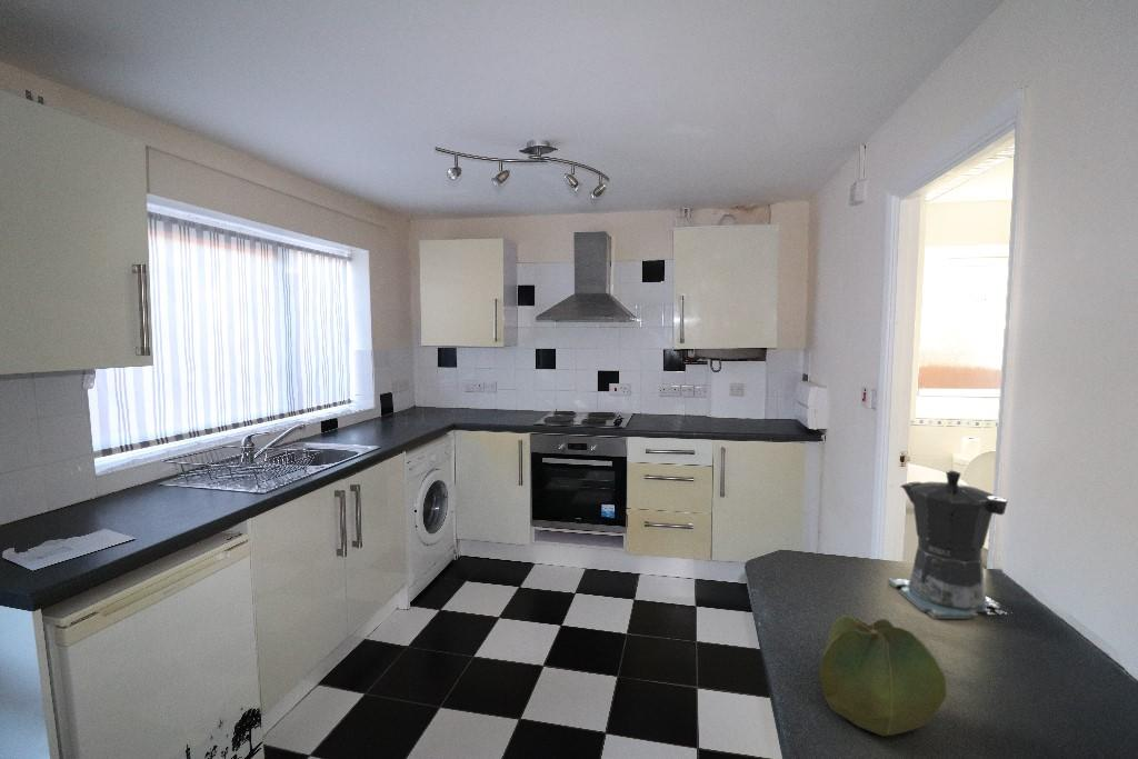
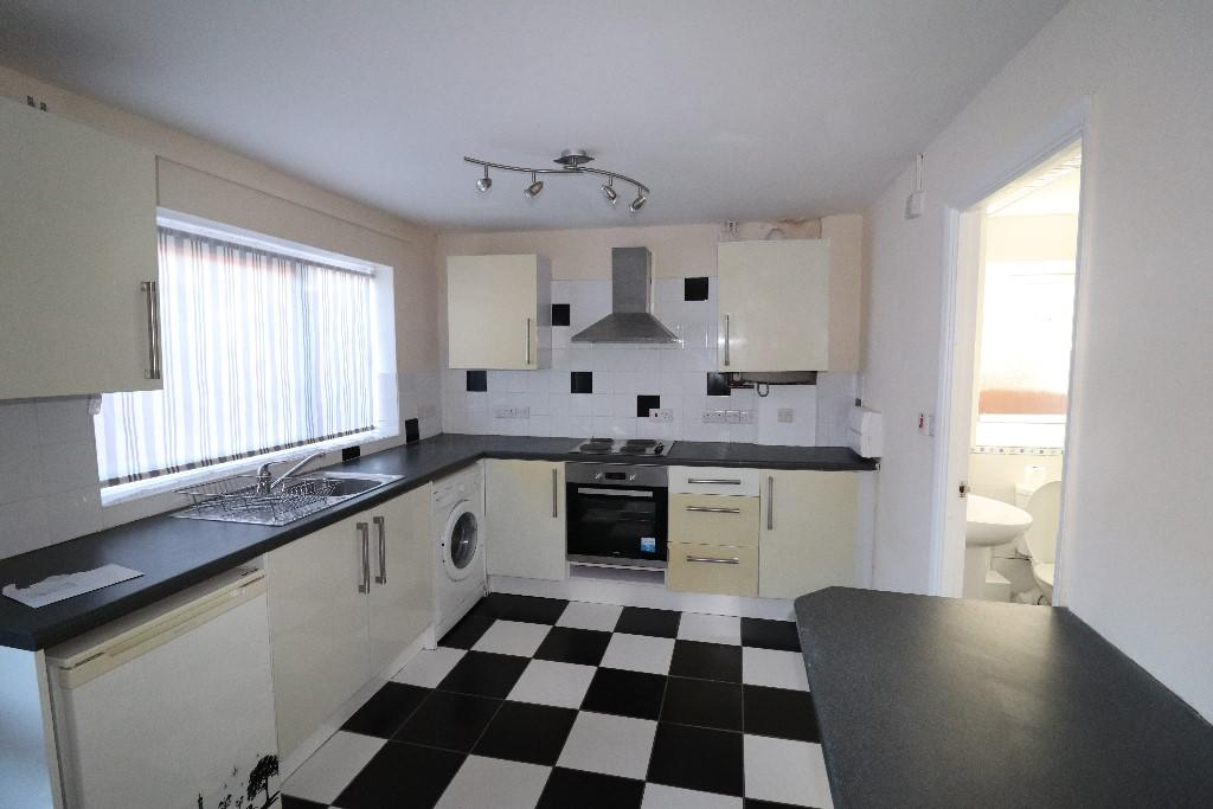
- cabbage (881, 670)
- coffee maker (950, 536)
